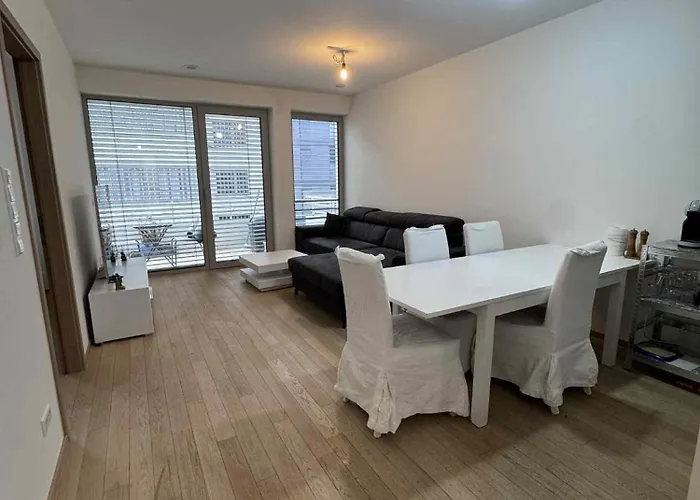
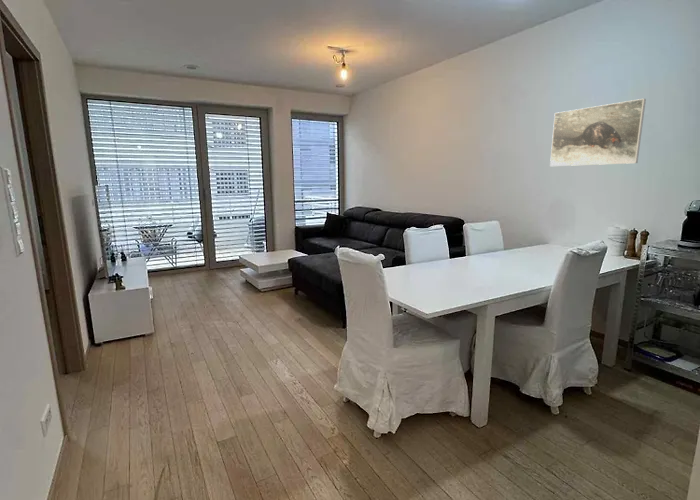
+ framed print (592, 136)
